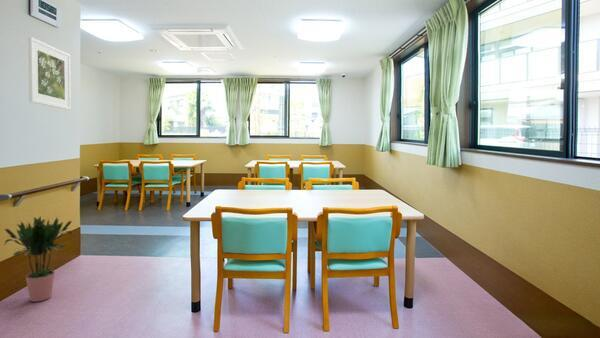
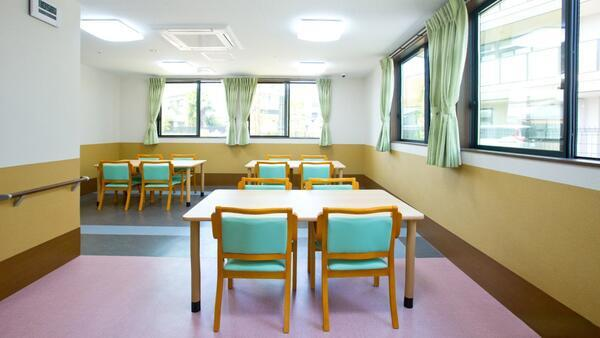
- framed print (51, 76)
- potted plant (36, 256)
